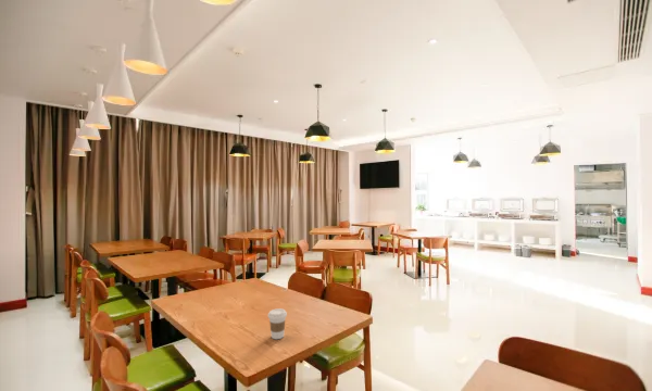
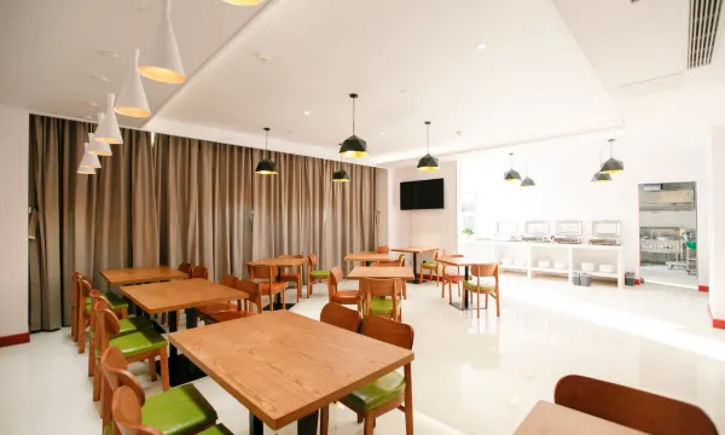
- coffee cup (277, 324)
